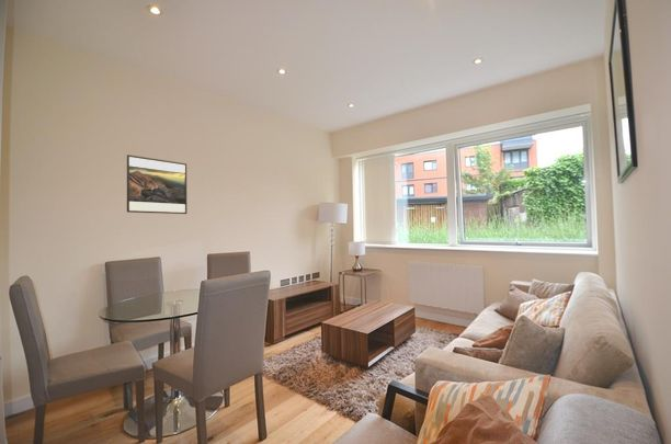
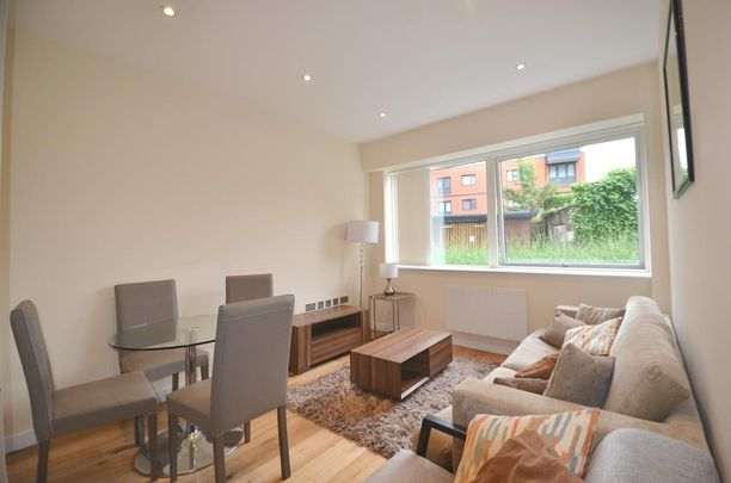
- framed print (158, 185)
